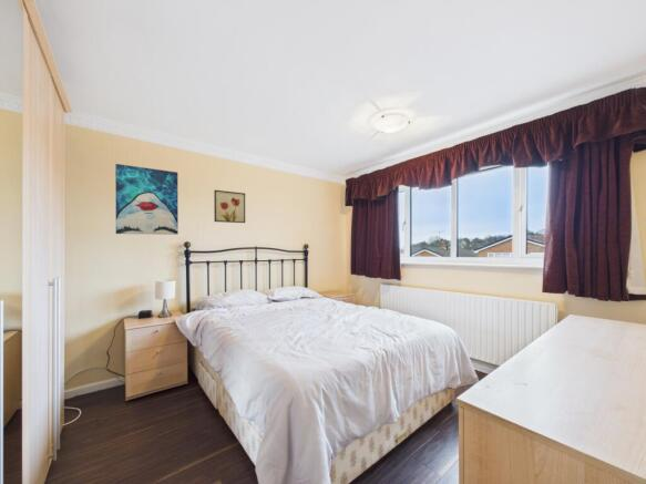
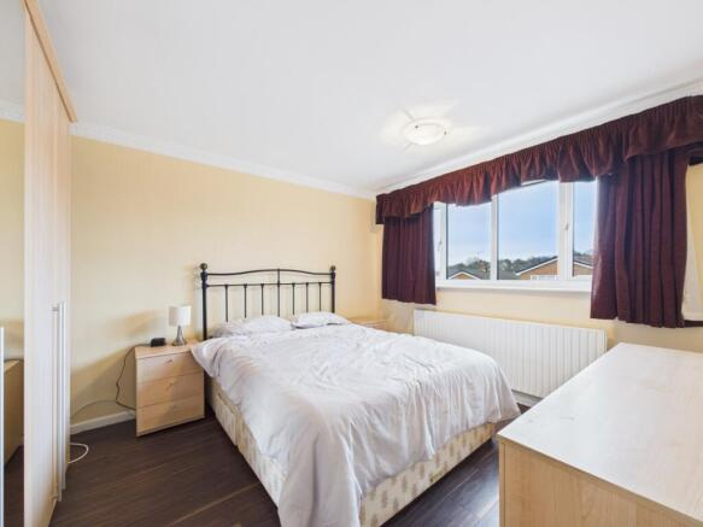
- wall art (147, 200)
- wall art (229, 207)
